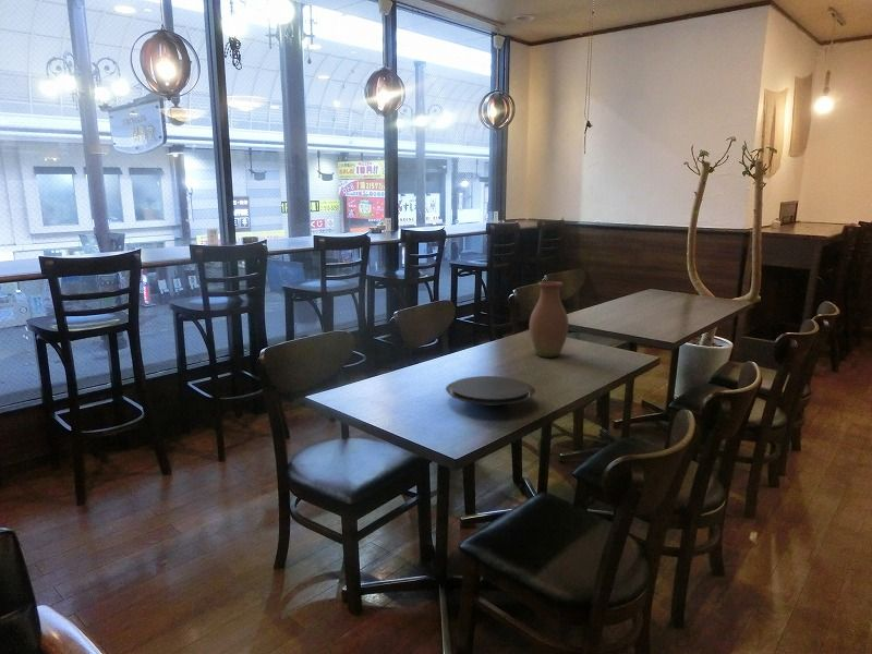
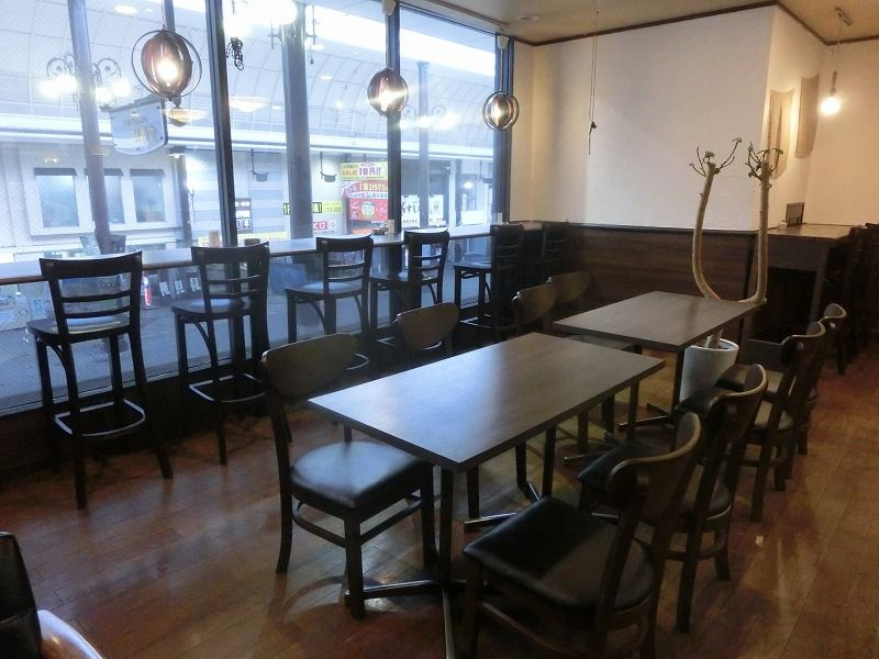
- plate (489, 395)
- vase (548, 318)
